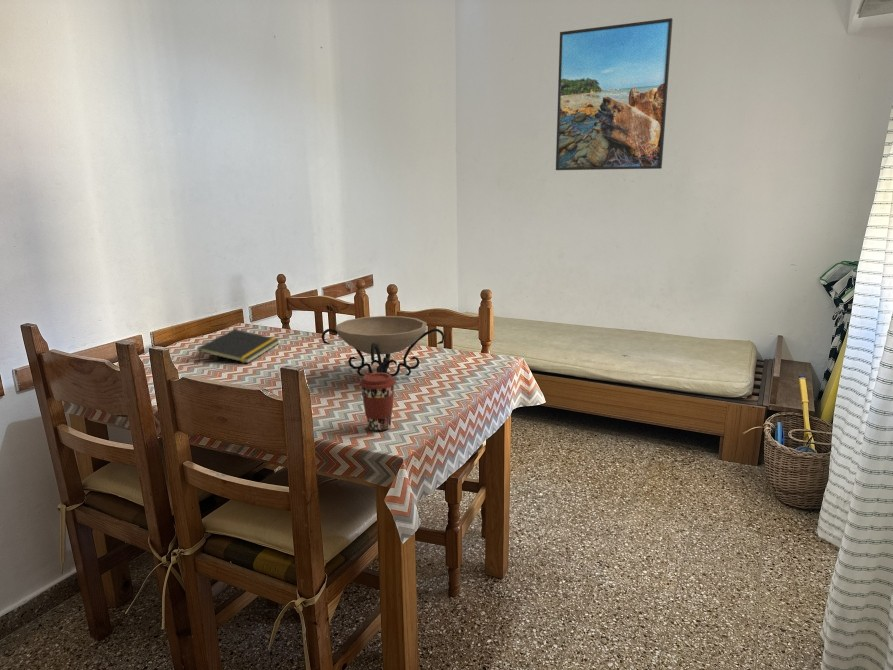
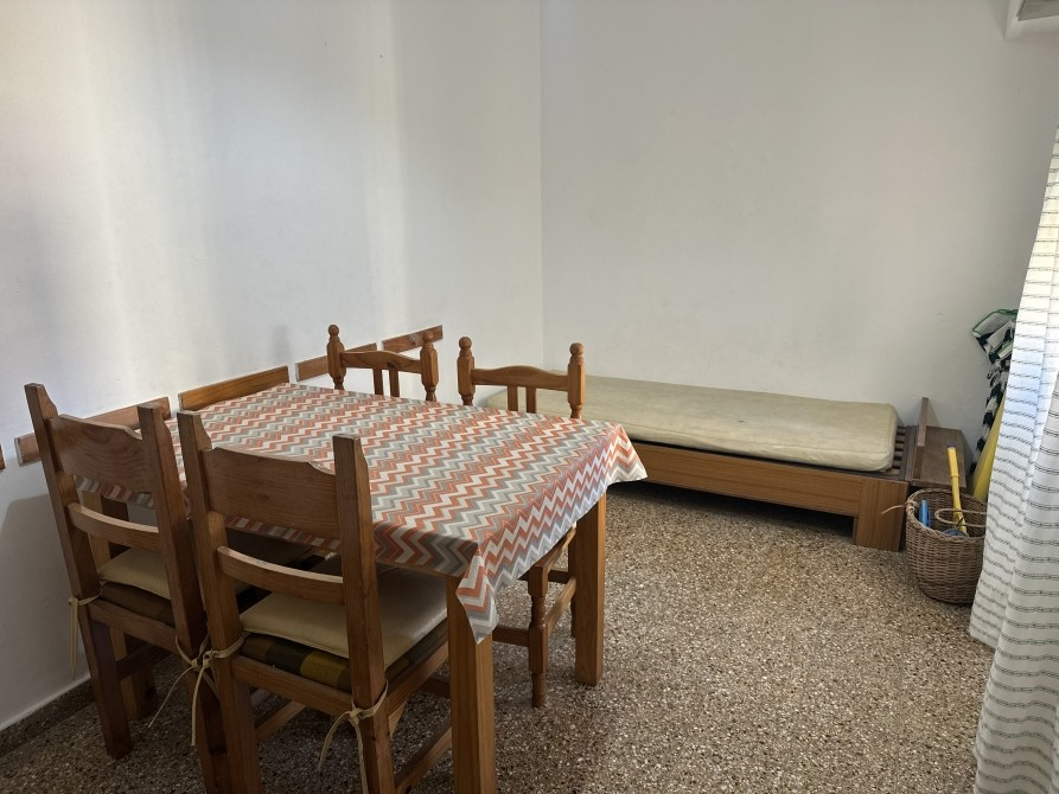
- notepad (240, 345)
- coffee cup (378, 401)
- decorative bowl (383, 351)
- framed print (610, 99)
